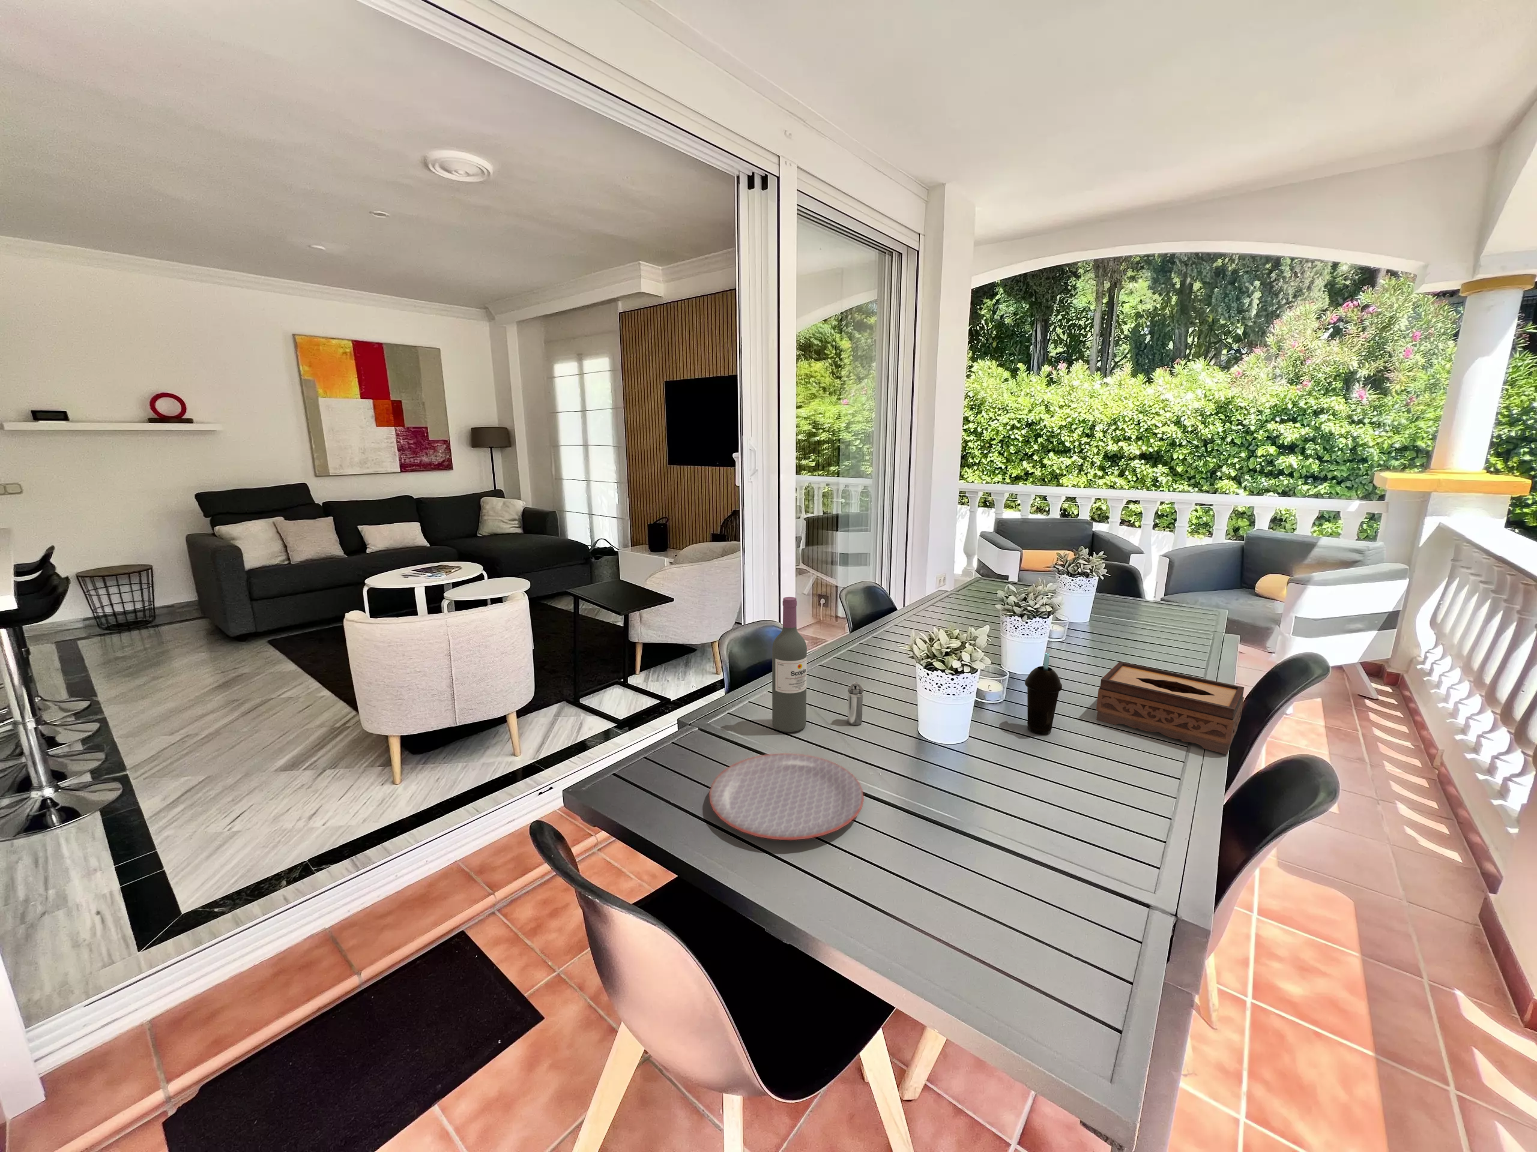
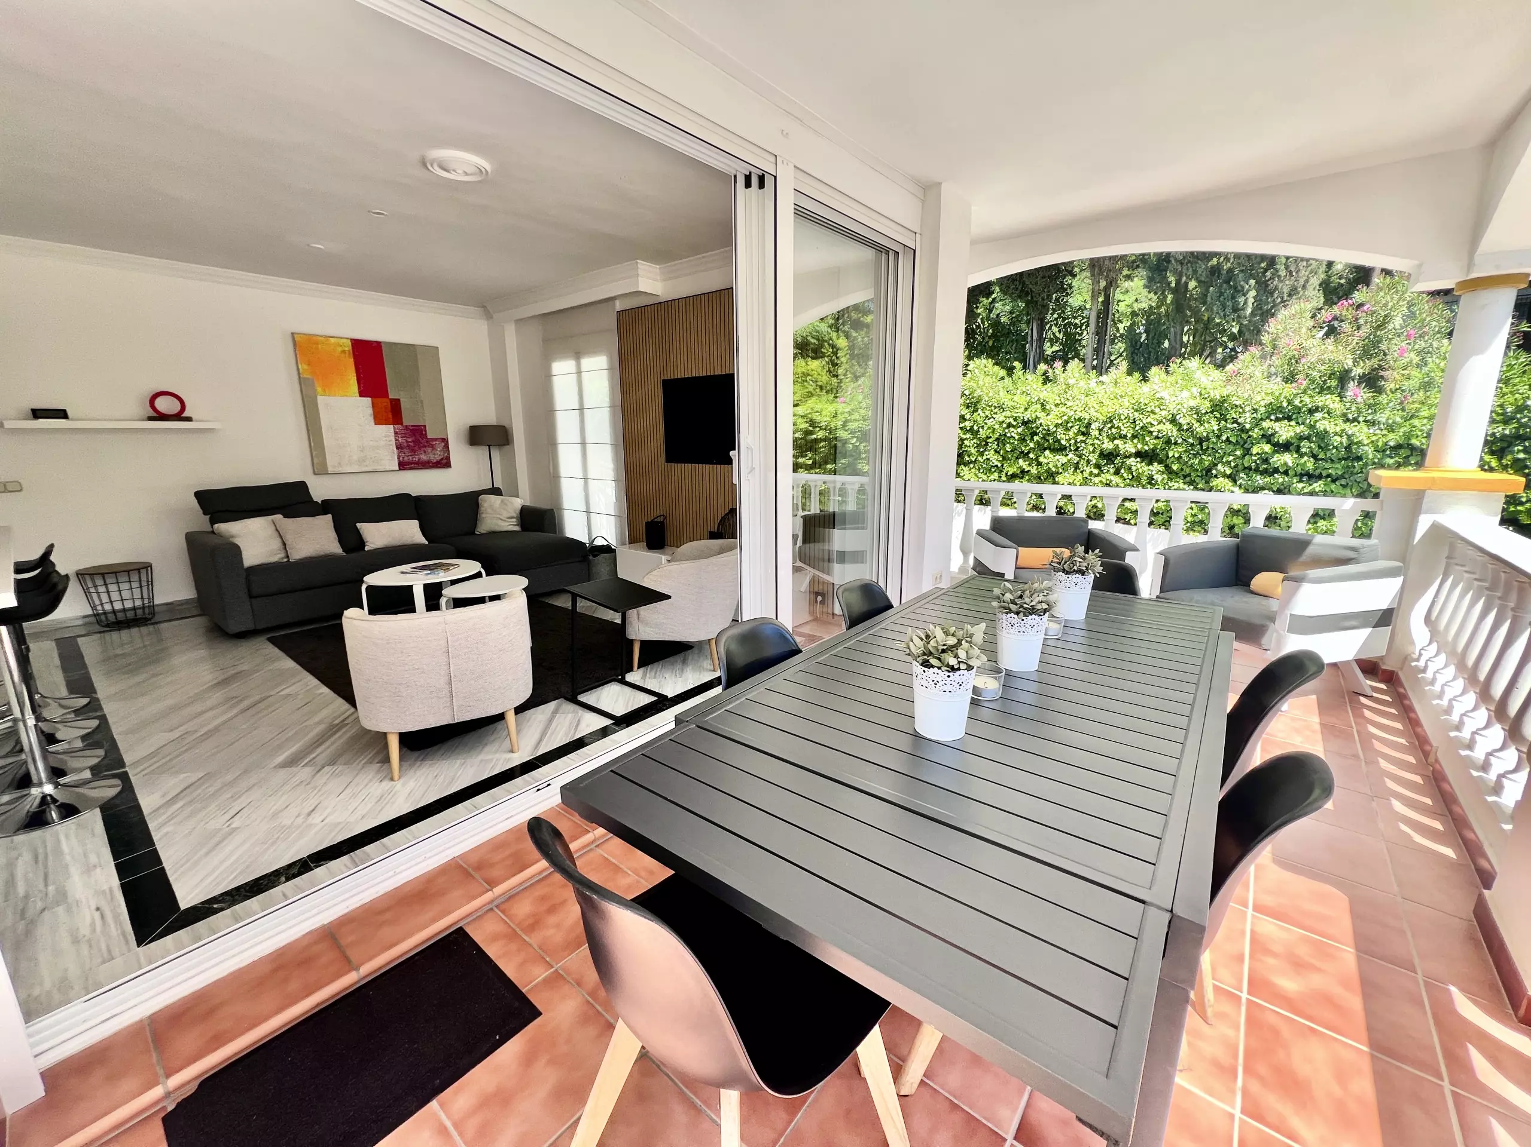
- plate (785, 795)
- cup (1042, 692)
- wine bottle (789, 663)
- tissue box (1168, 704)
- shaker (854, 704)
